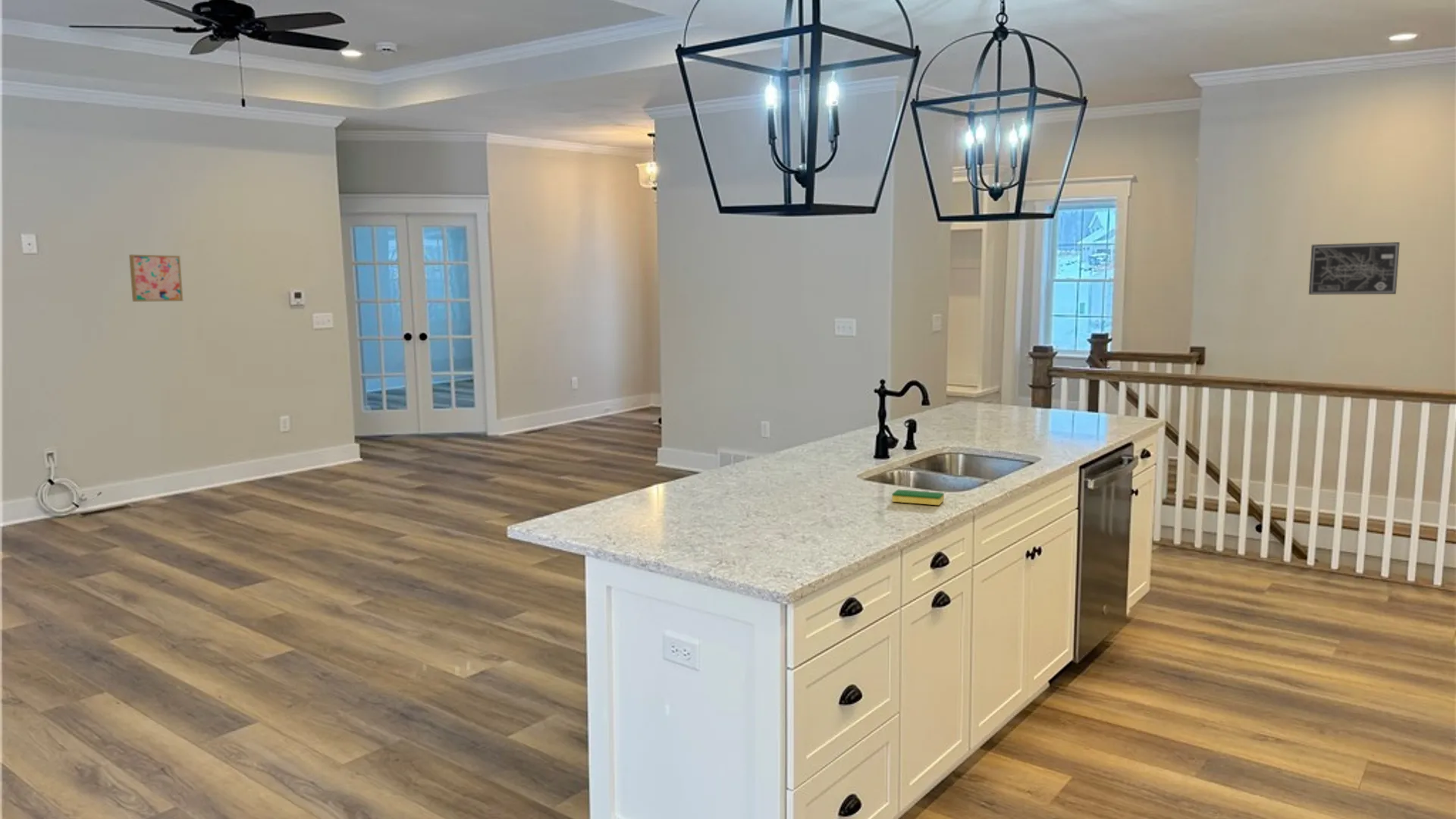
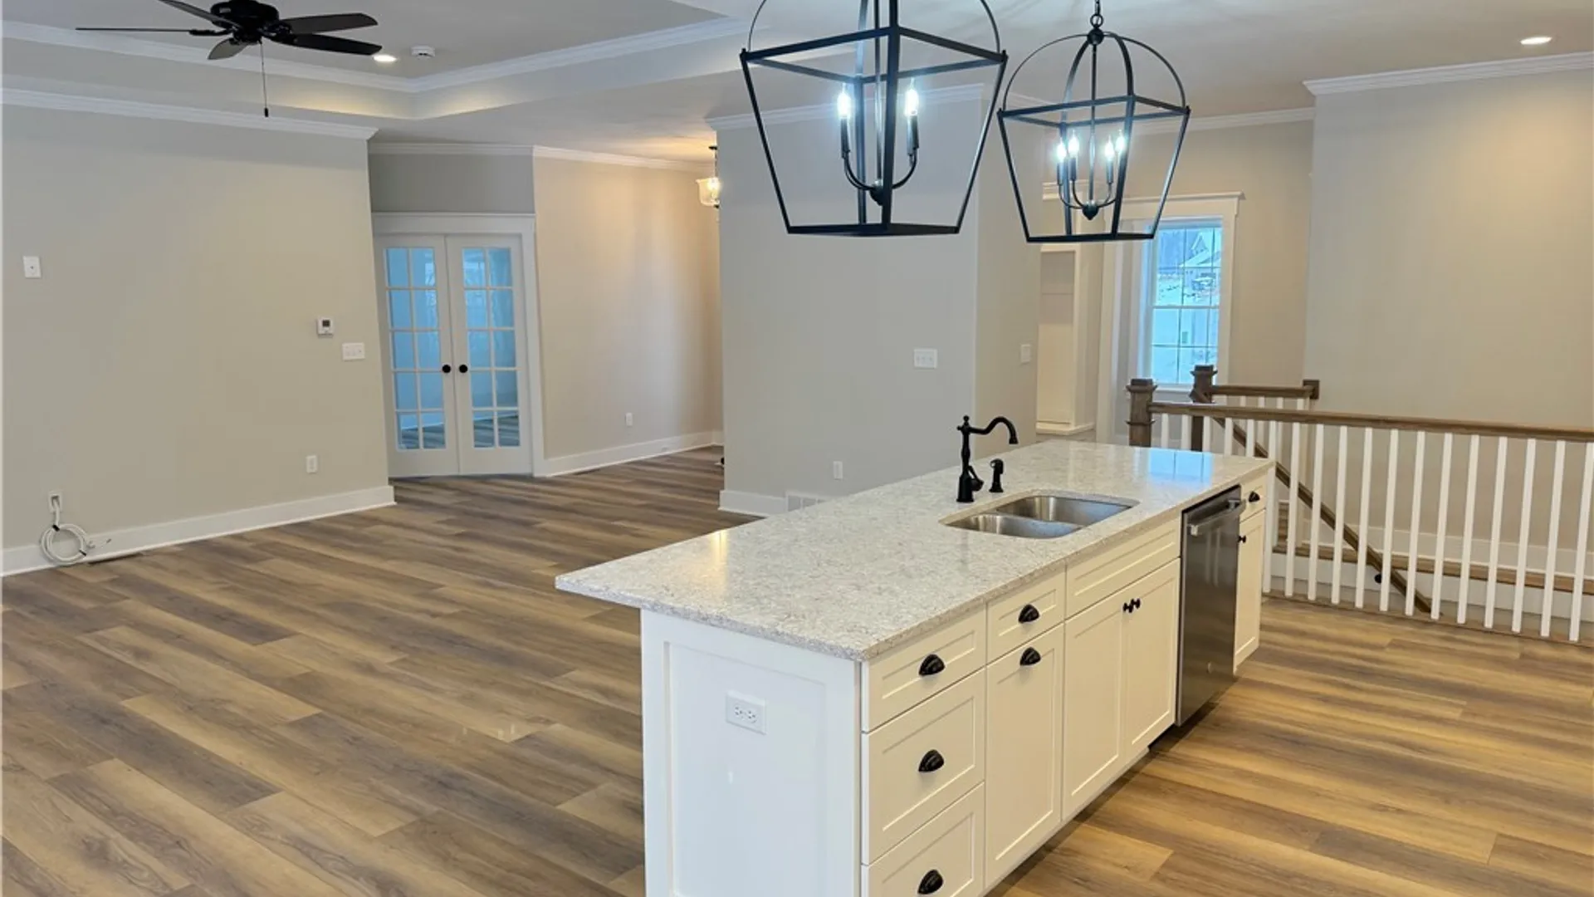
- wall art (156, 278)
- wall art (1353, 268)
- dish sponge (918, 497)
